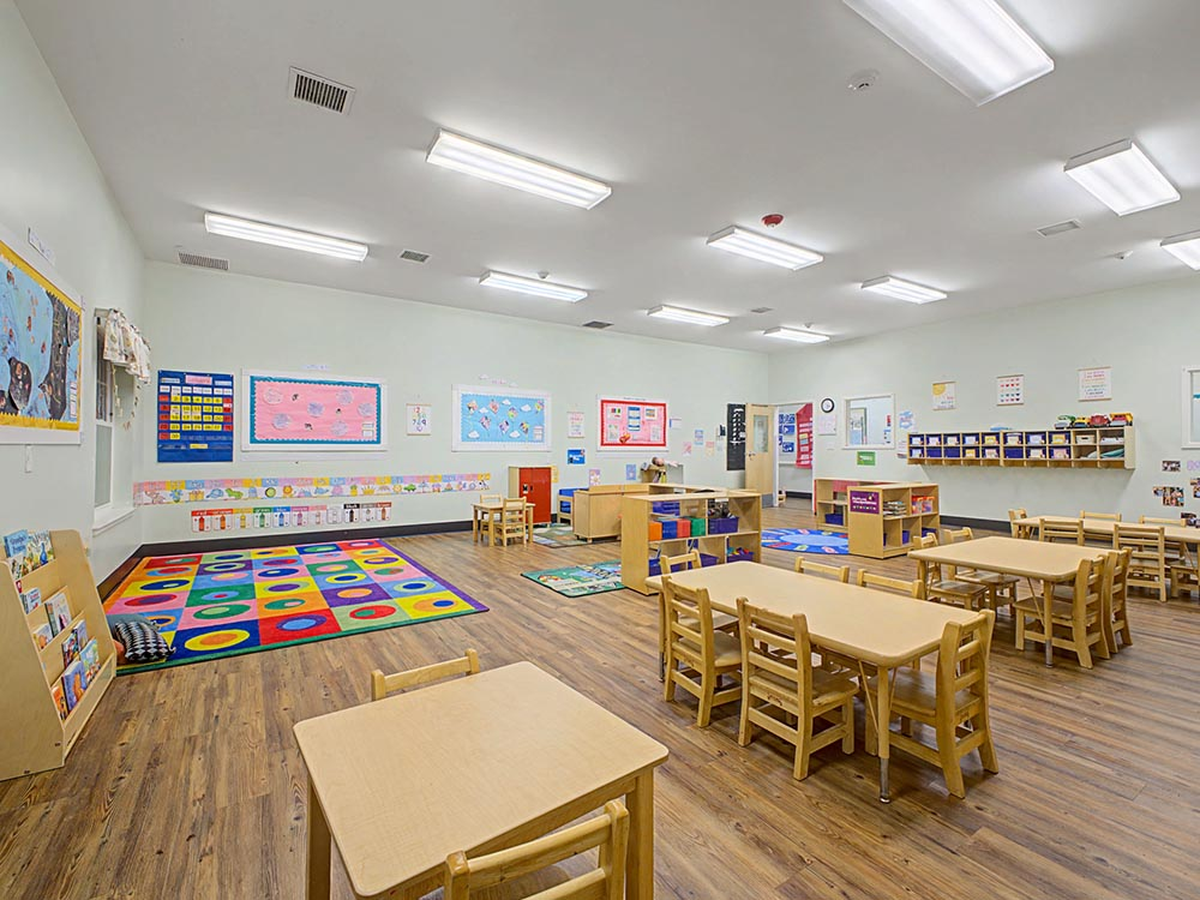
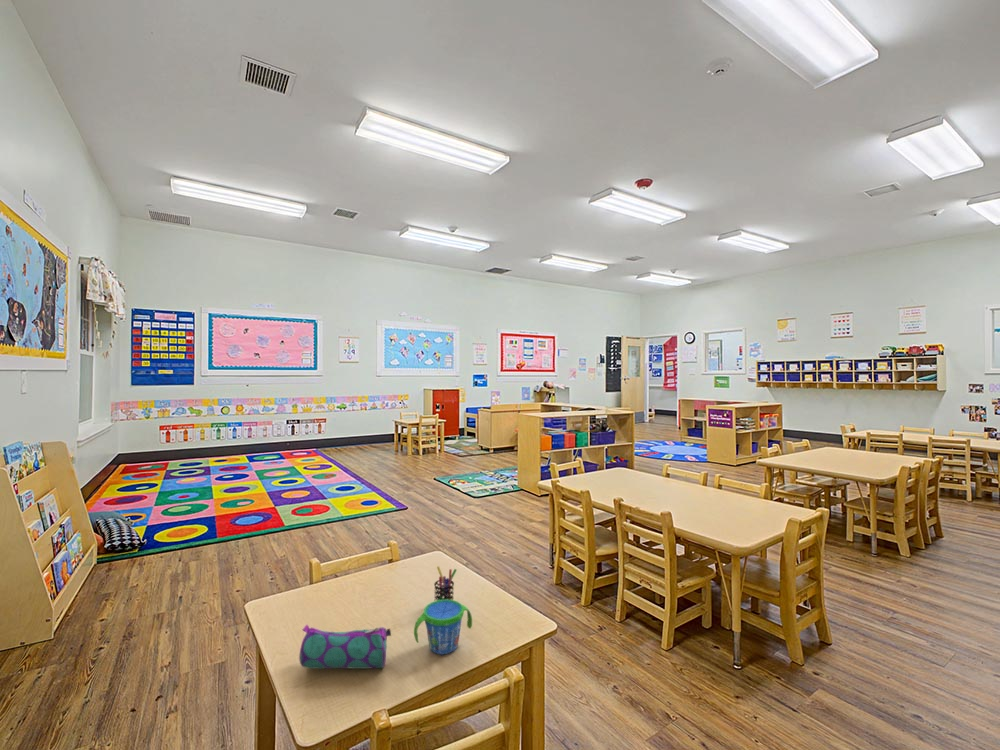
+ snack cup (443, 628)
+ pencil case (345, 646)
+ pen holder (446, 586)
